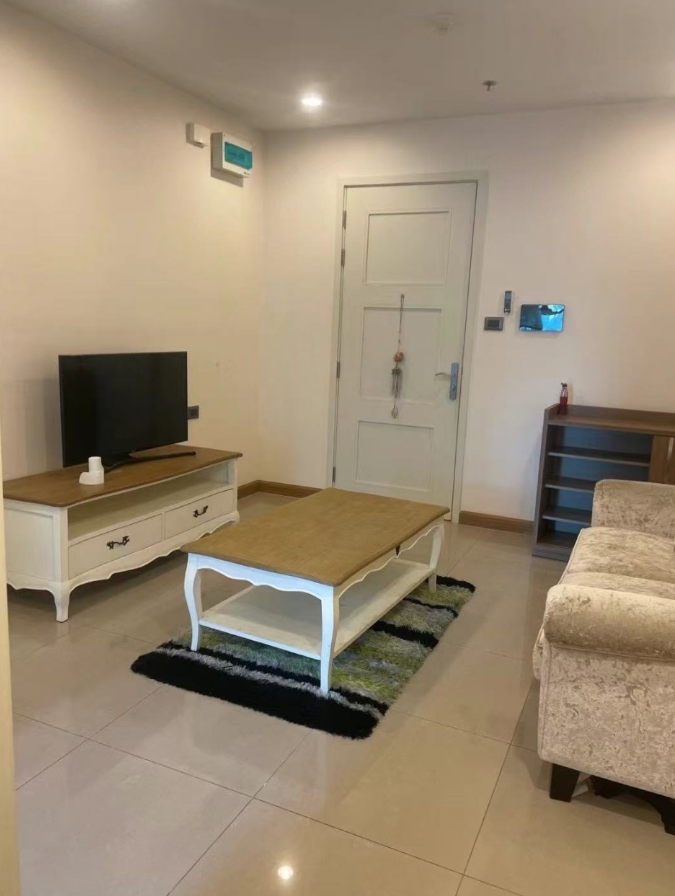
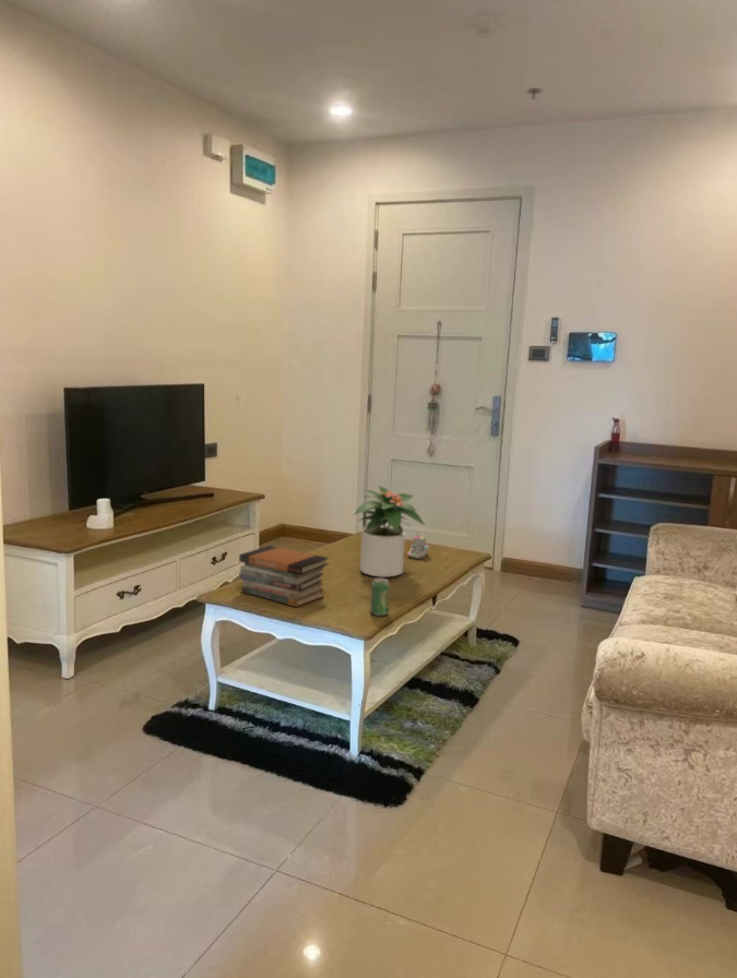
+ beverage can (380, 596)
+ potted plant (387, 530)
+ book stack (282, 574)
+ candle (418, 544)
